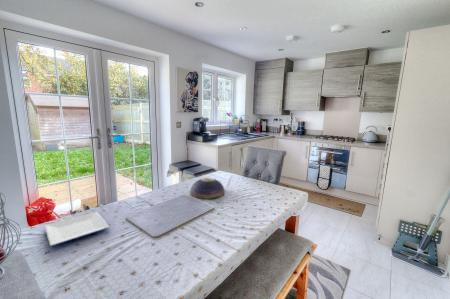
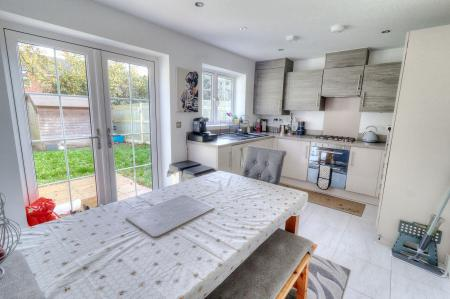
- decorative bowl (207, 185)
- plate (77, 227)
